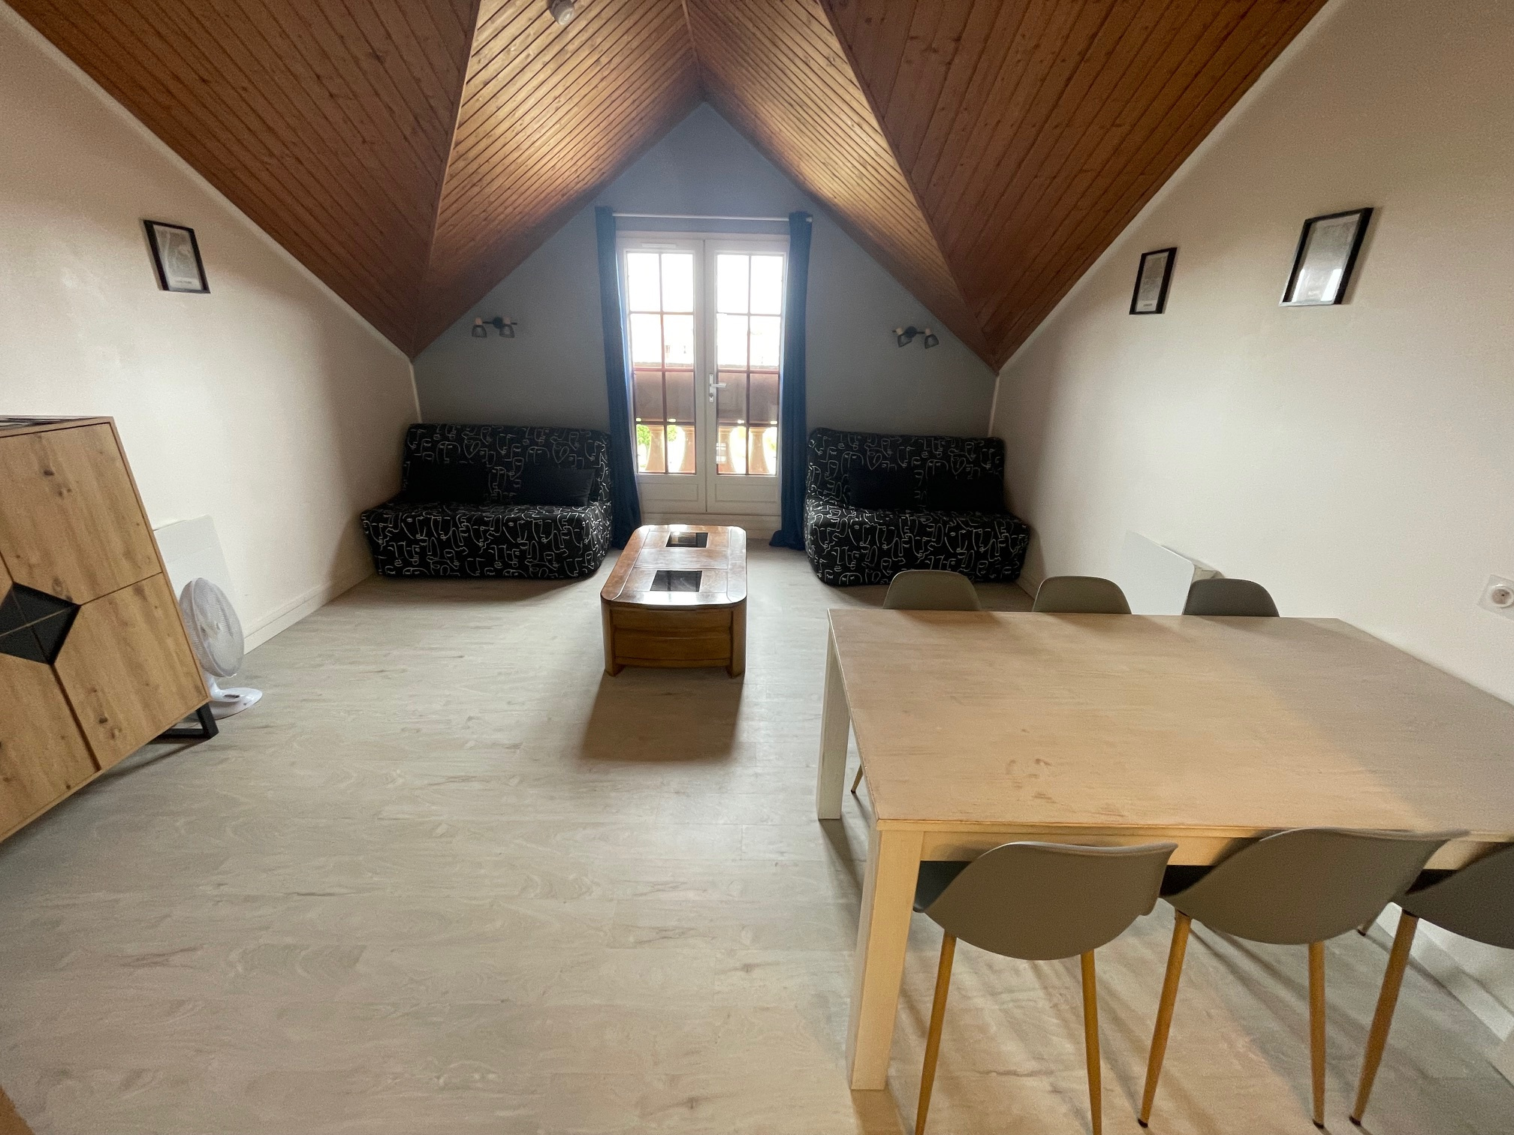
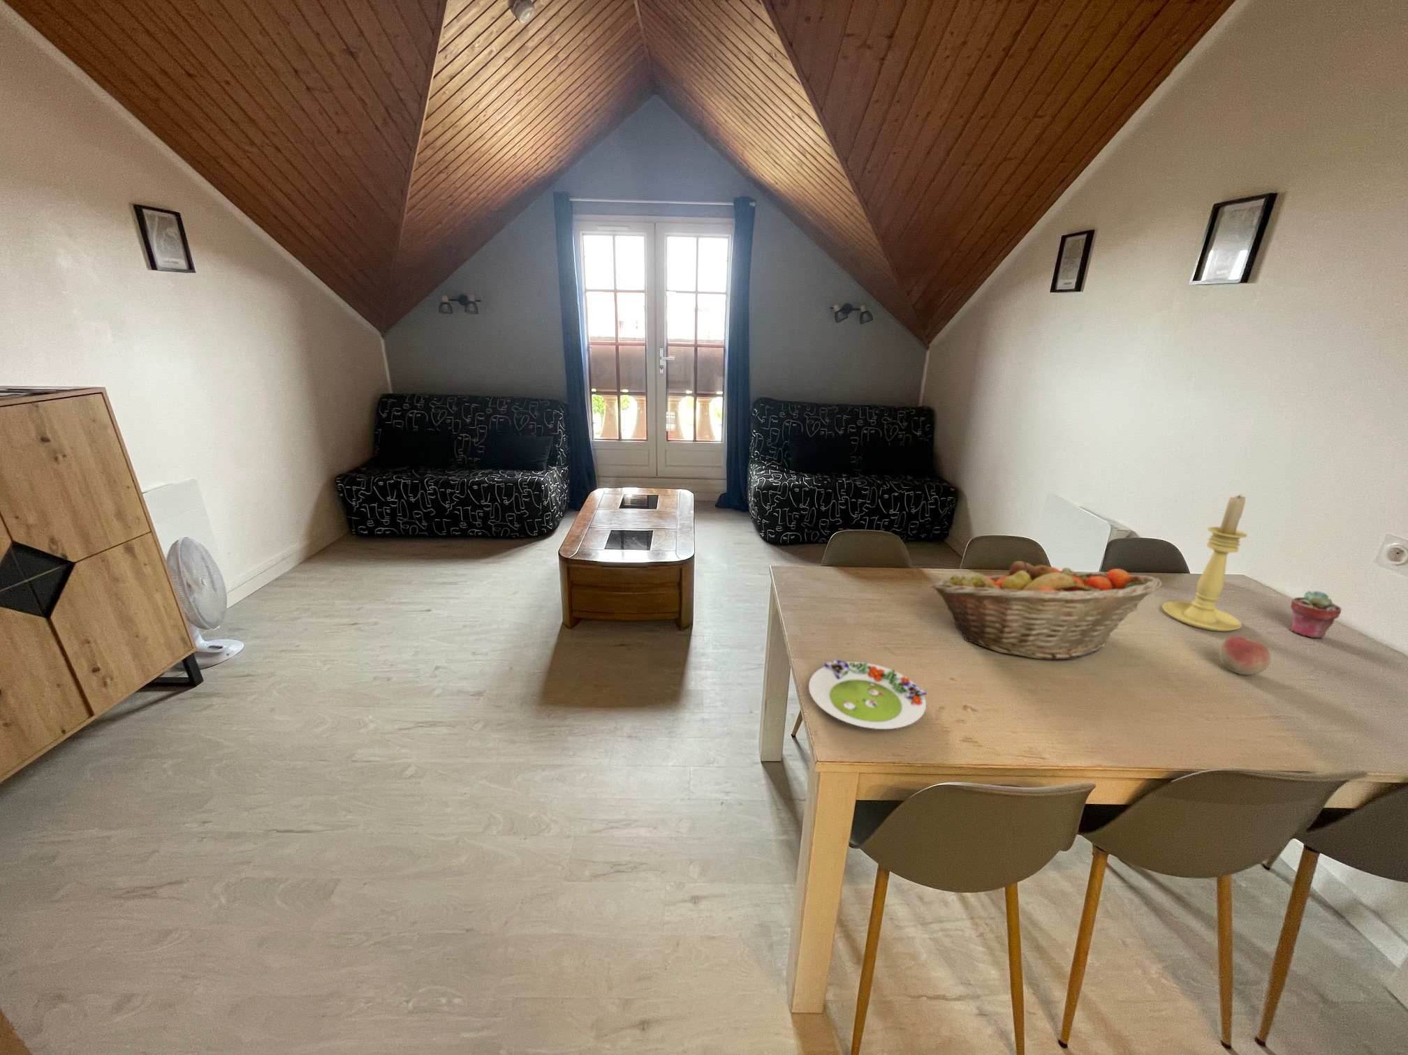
+ fruit (1243, 655)
+ salad plate (866, 695)
+ potted succulent (1313, 612)
+ fruit basket (1039, 598)
+ candle holder (1218, 559)
